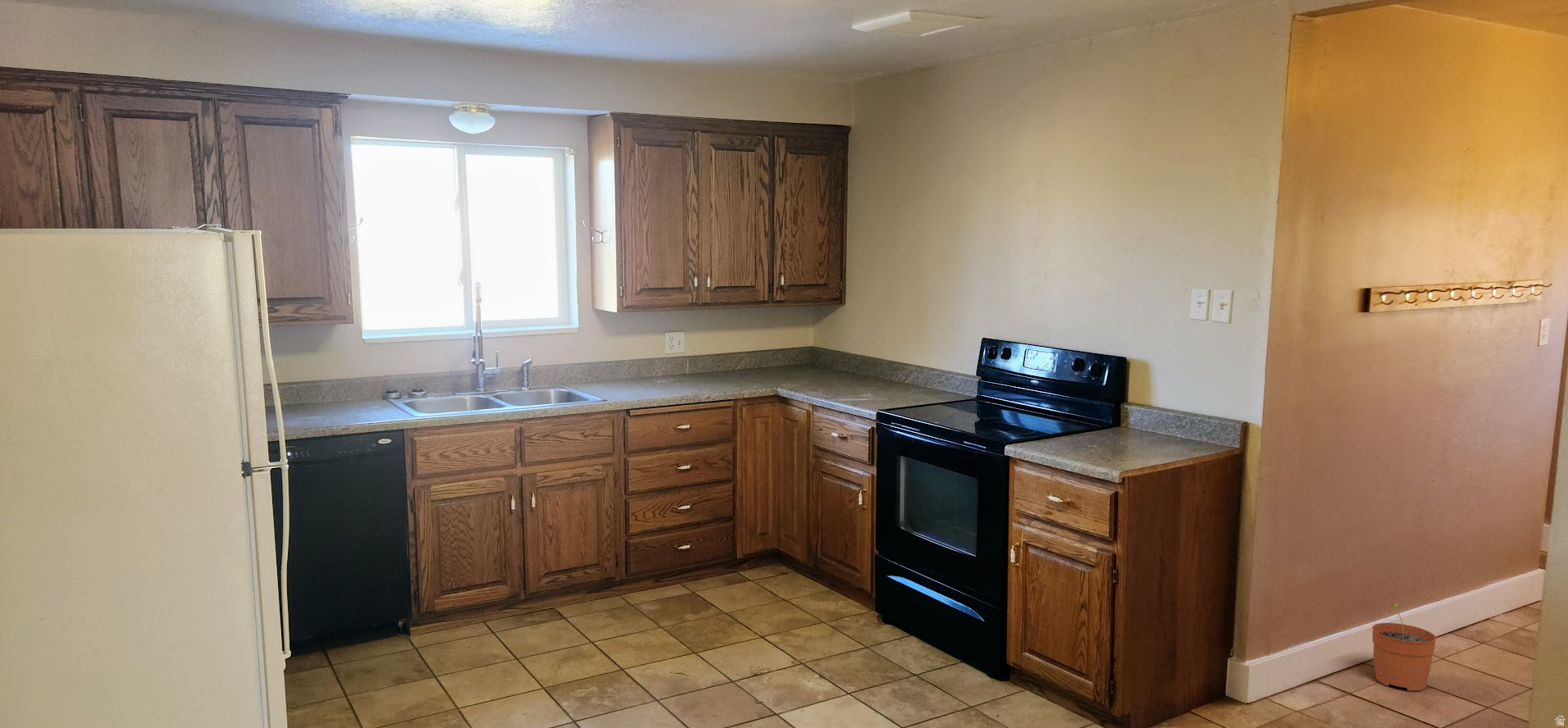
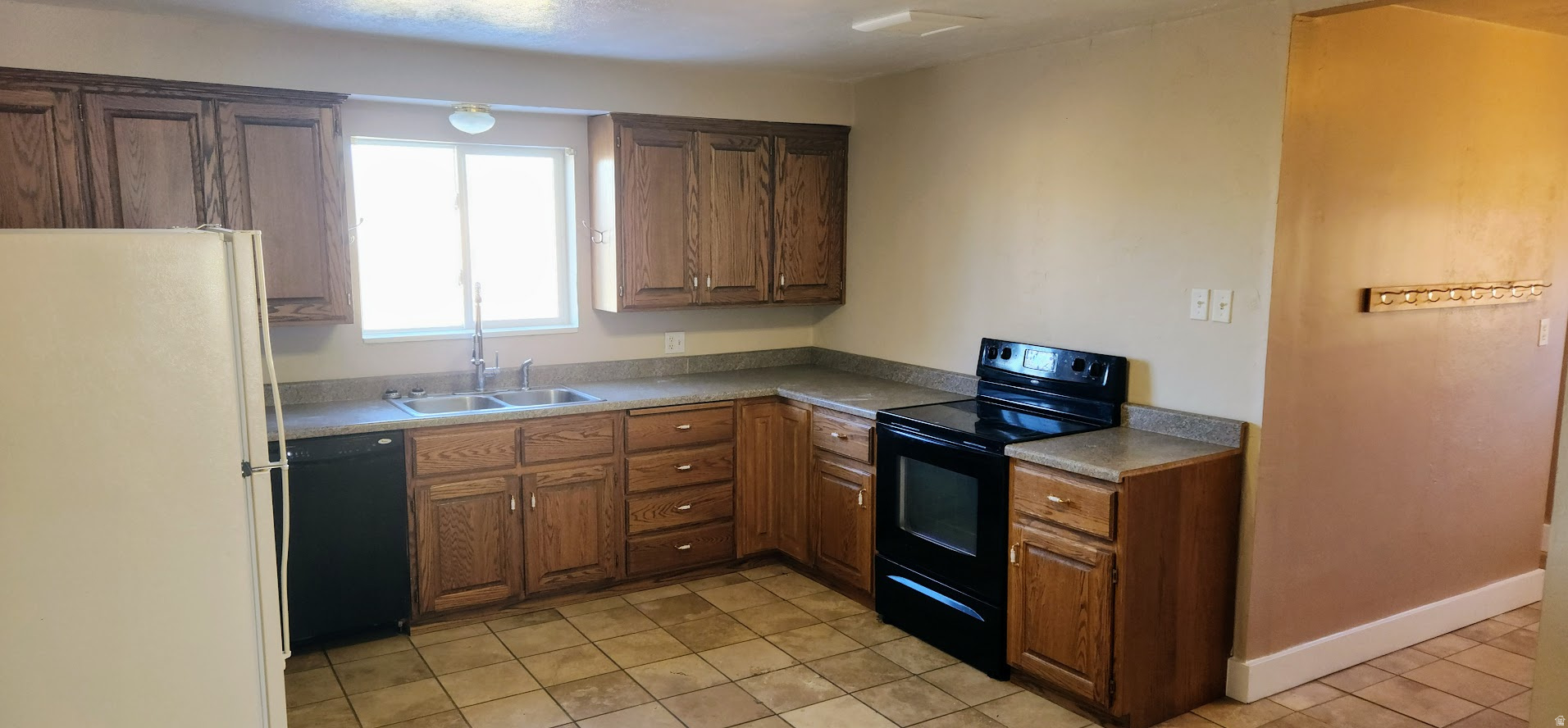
- plant pot (1402, 644)
